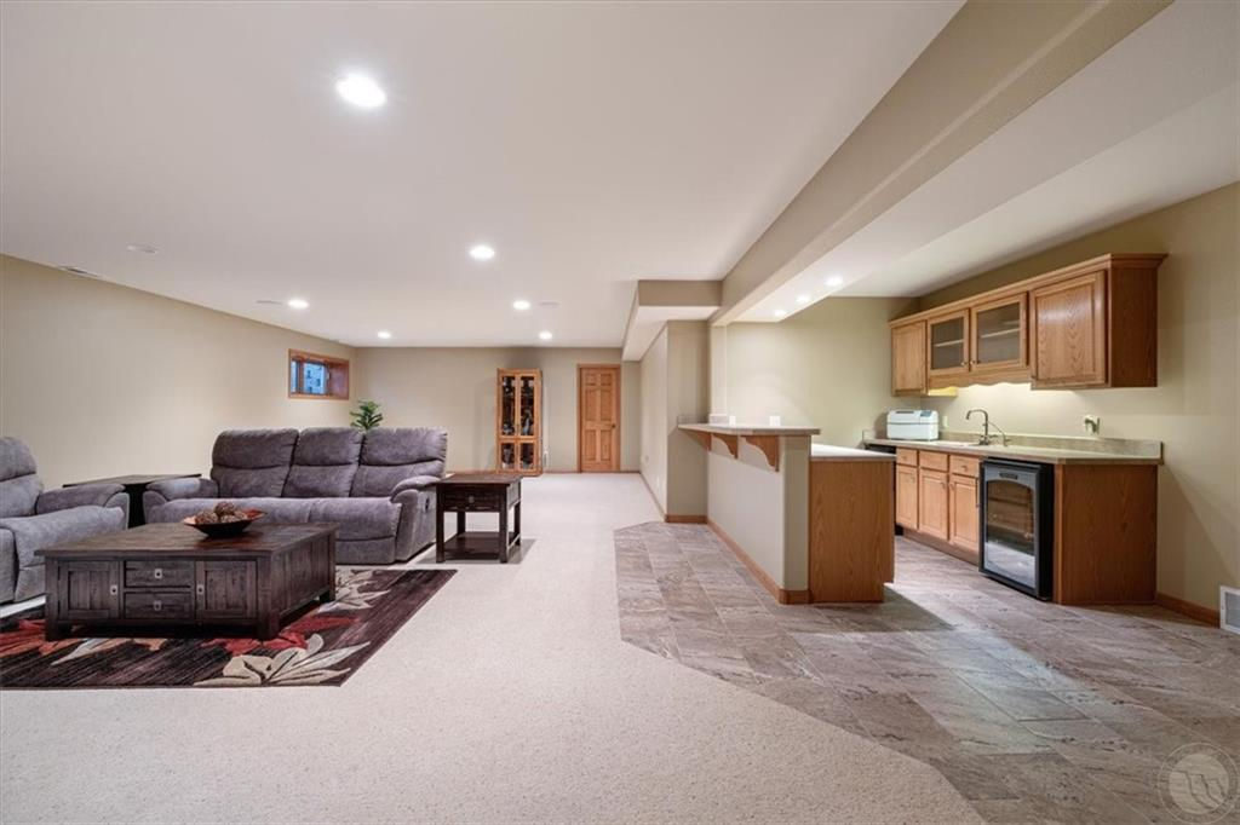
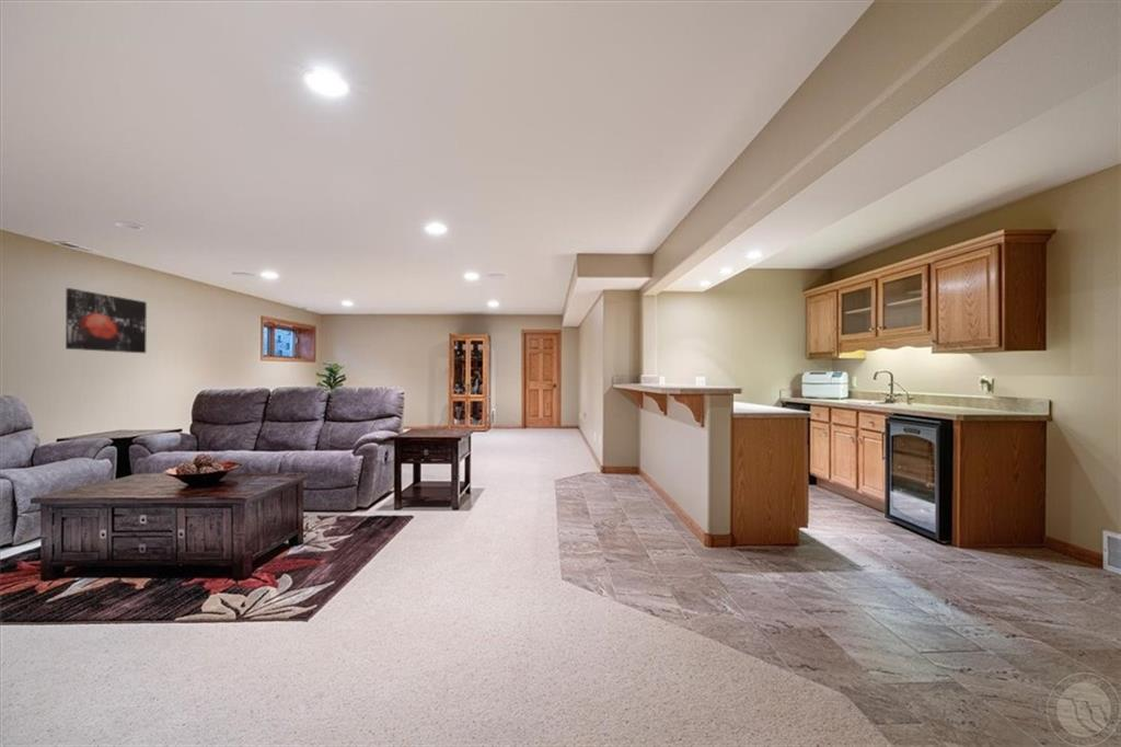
+ wall art (109, 323)
